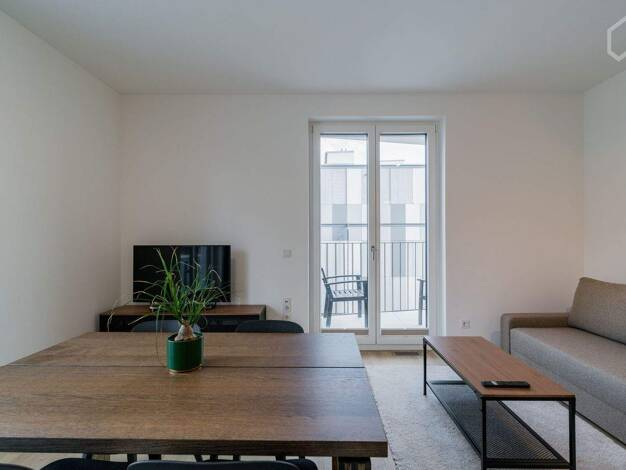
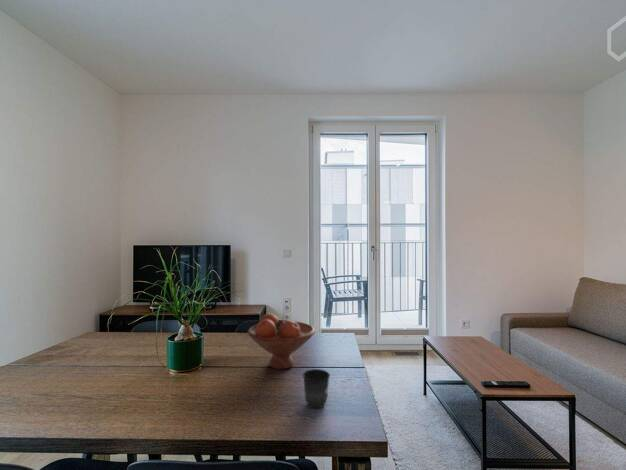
+ mug (317, 387)
+ fruit bowl (281, 340)
